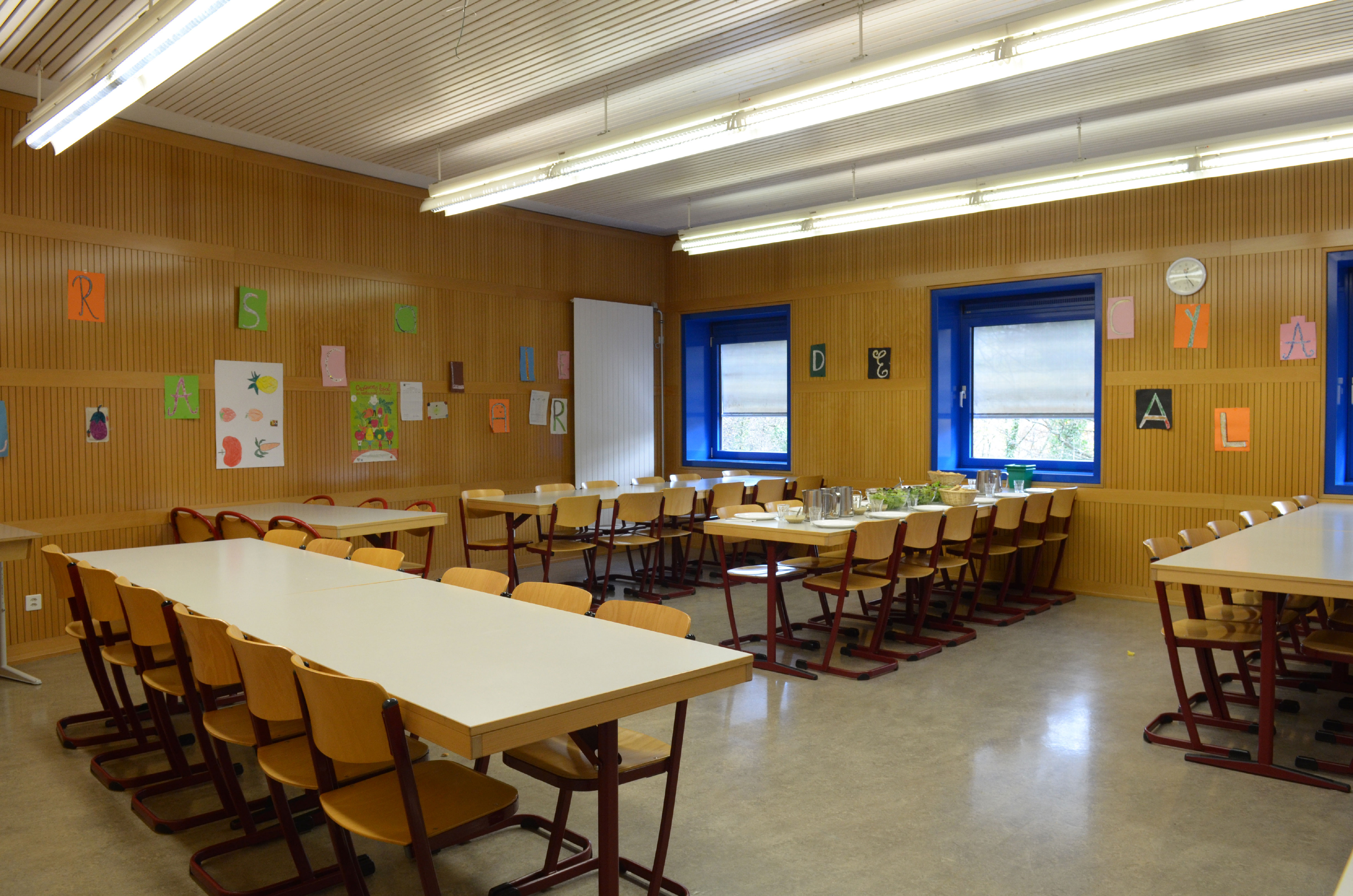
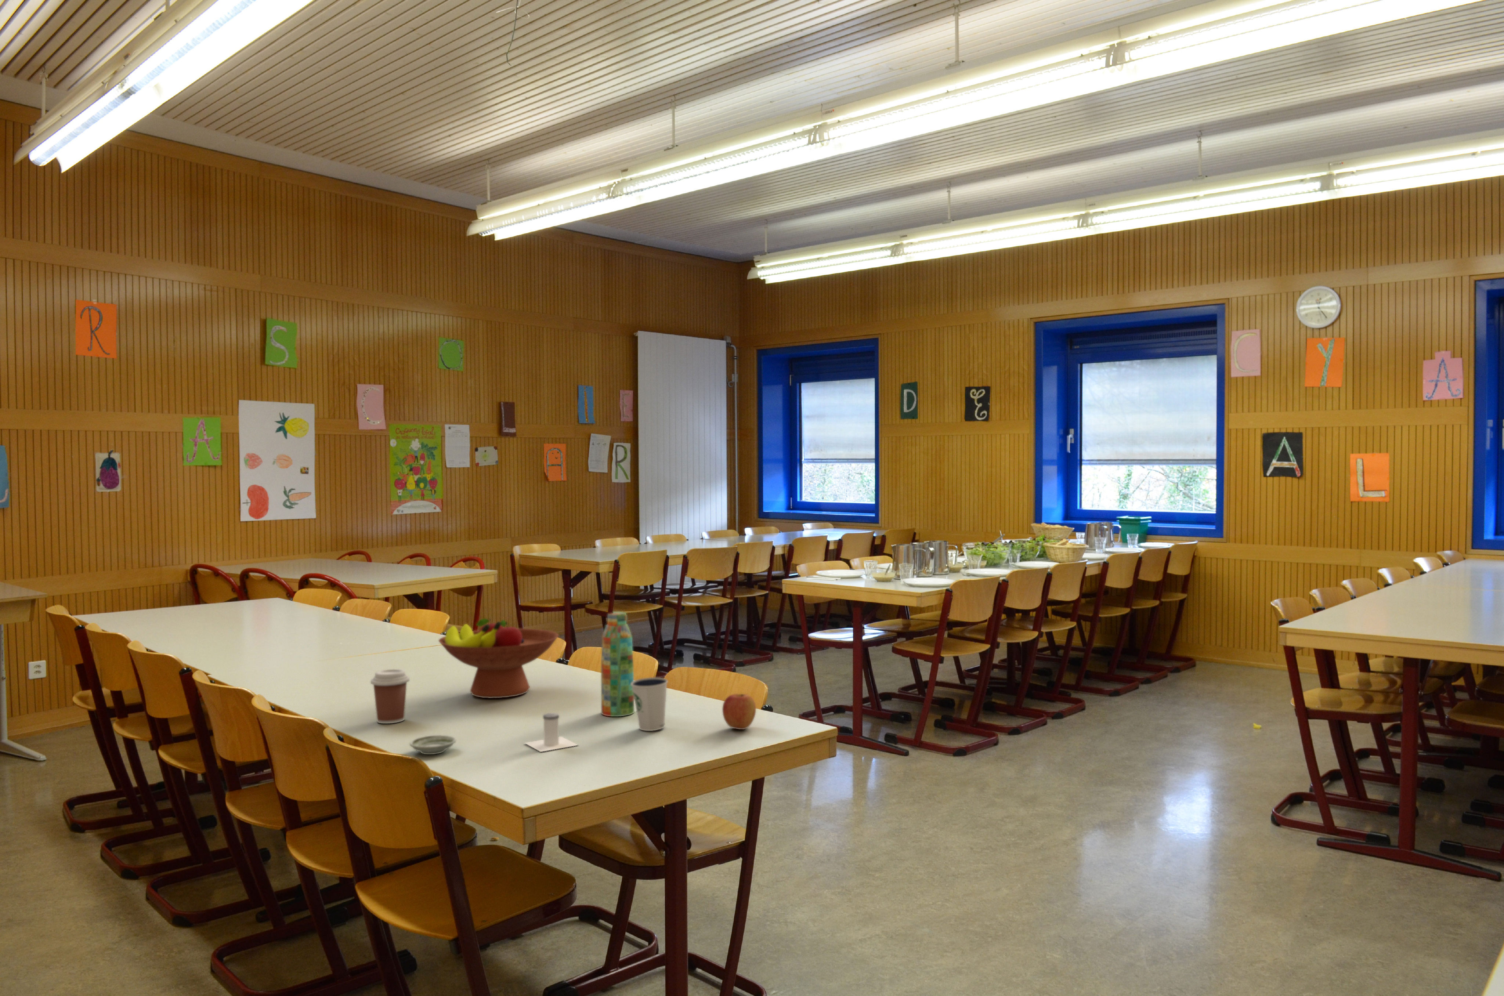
+ saucer (432, 746)
+ salt shaker (550, 729)
+ apple (739, 711)
+ coffee cup (390, 696)
+ water bottle (617, 663)
+ dixie cup (649, 705)
+ fruit bowl (500, 655)
